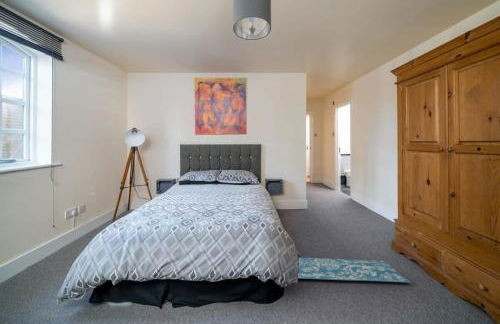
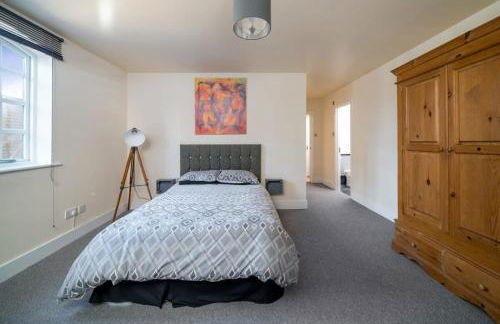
- rug (326, 263)
